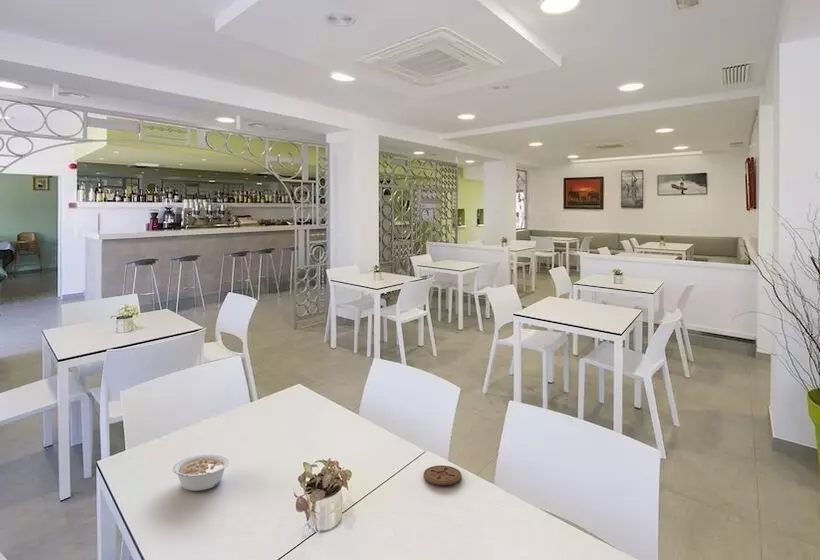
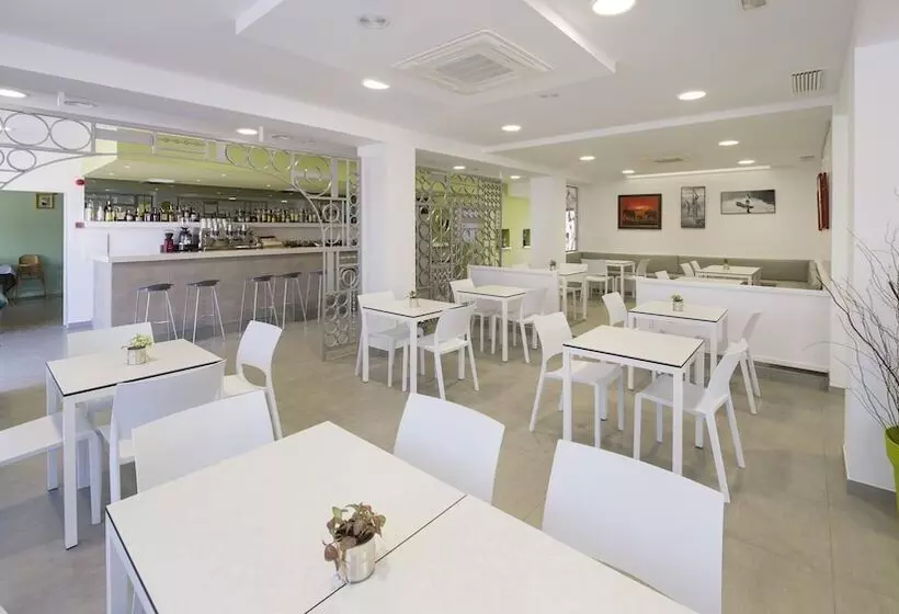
- coaster (442, 474)
- legume (203, 472)
